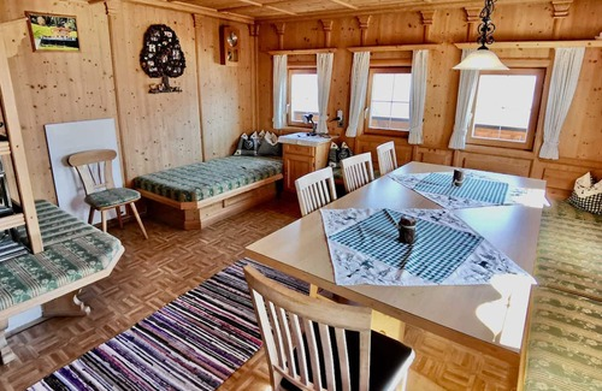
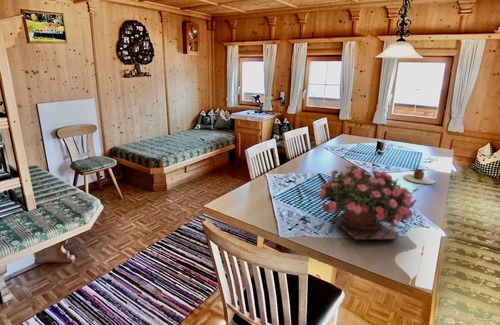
+ potted flower (365, 199)
+ teapot (420, 172)
